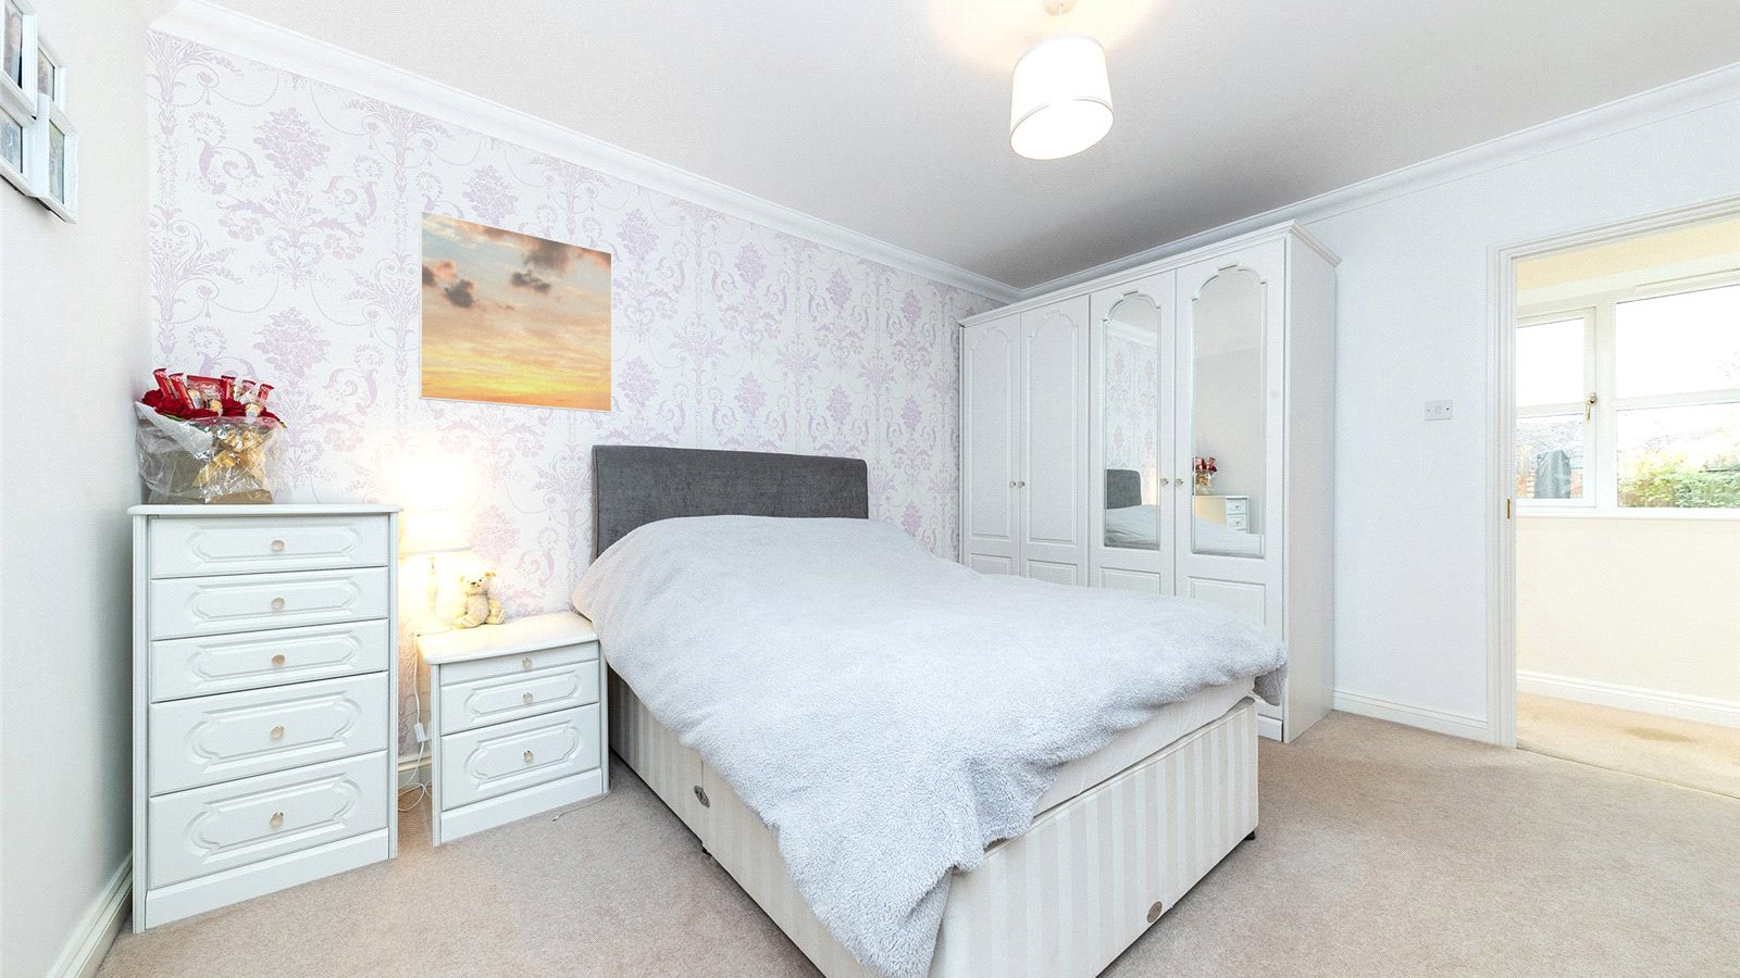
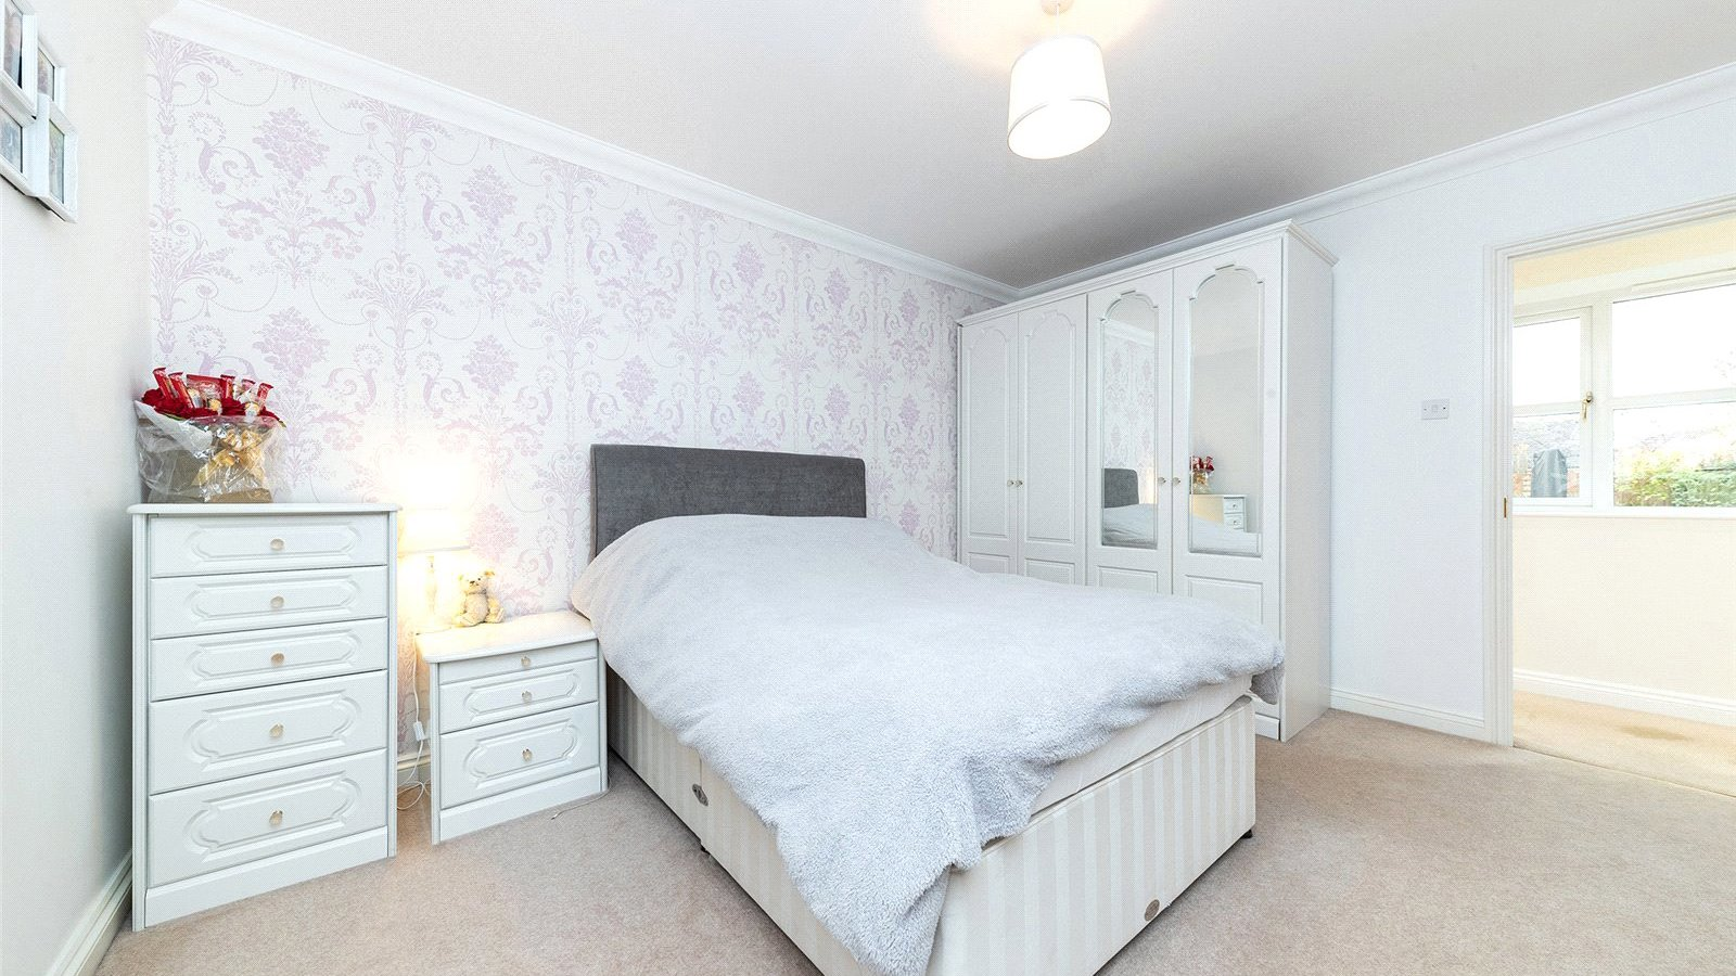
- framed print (523, 320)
